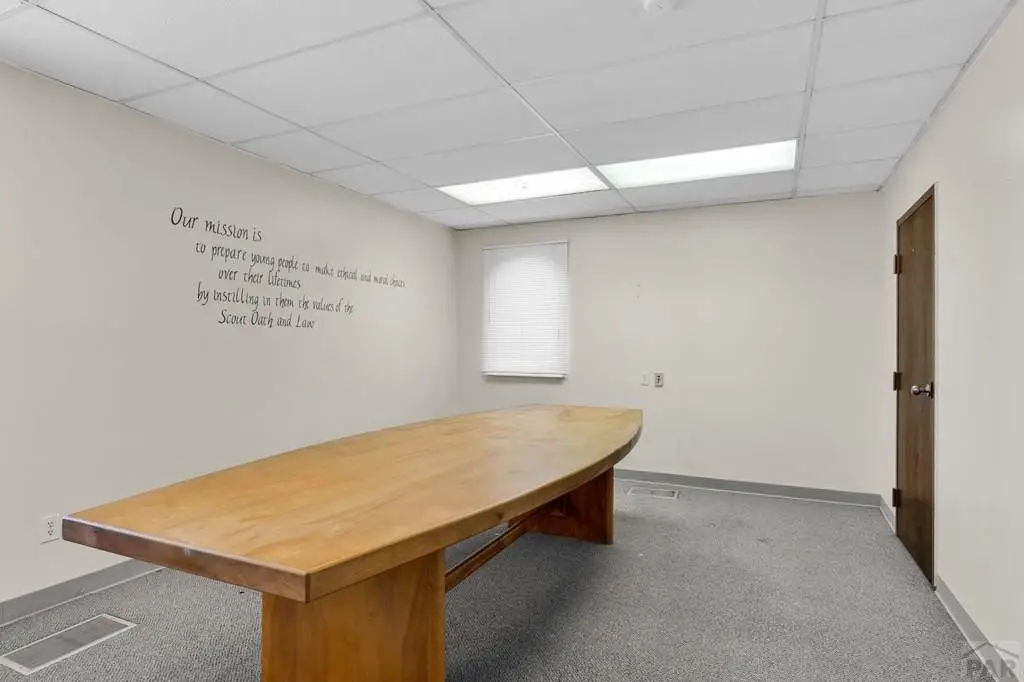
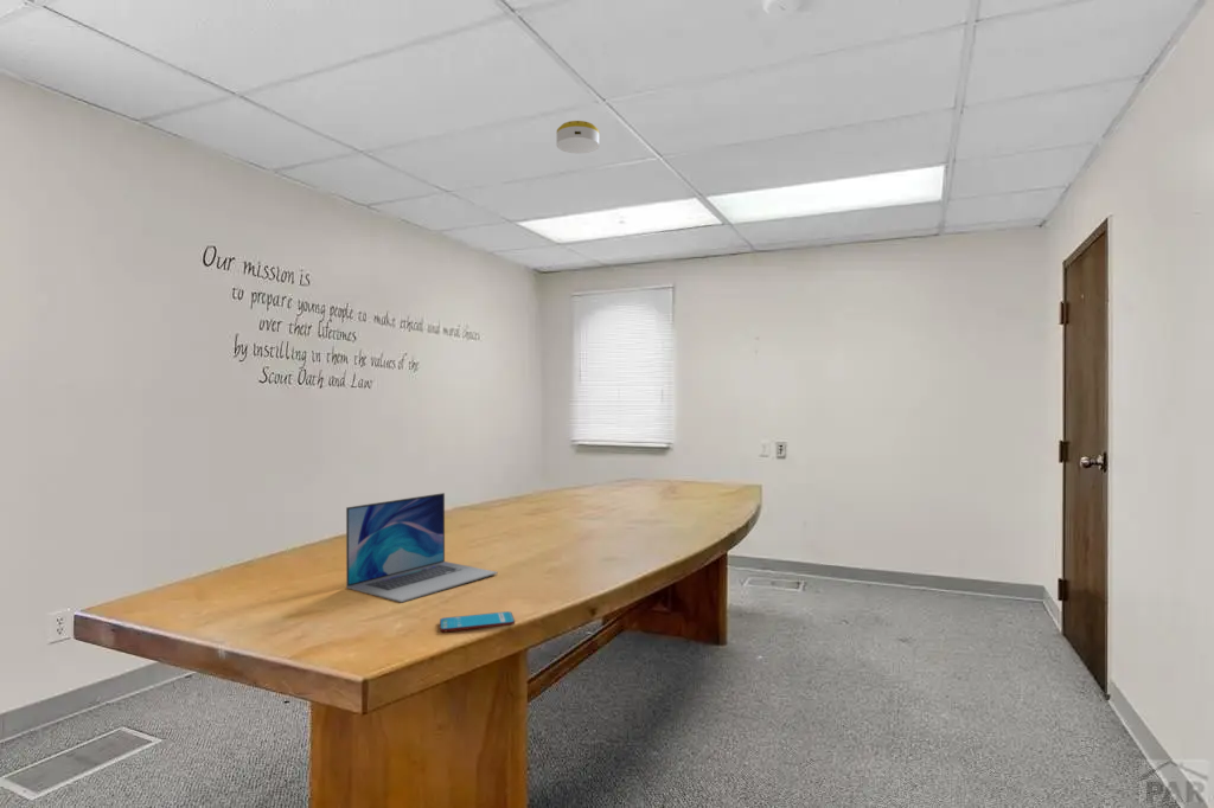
+ laptop (424, 541)
+ smoke detector (577, 136)
+ smartphone (477, 621)
